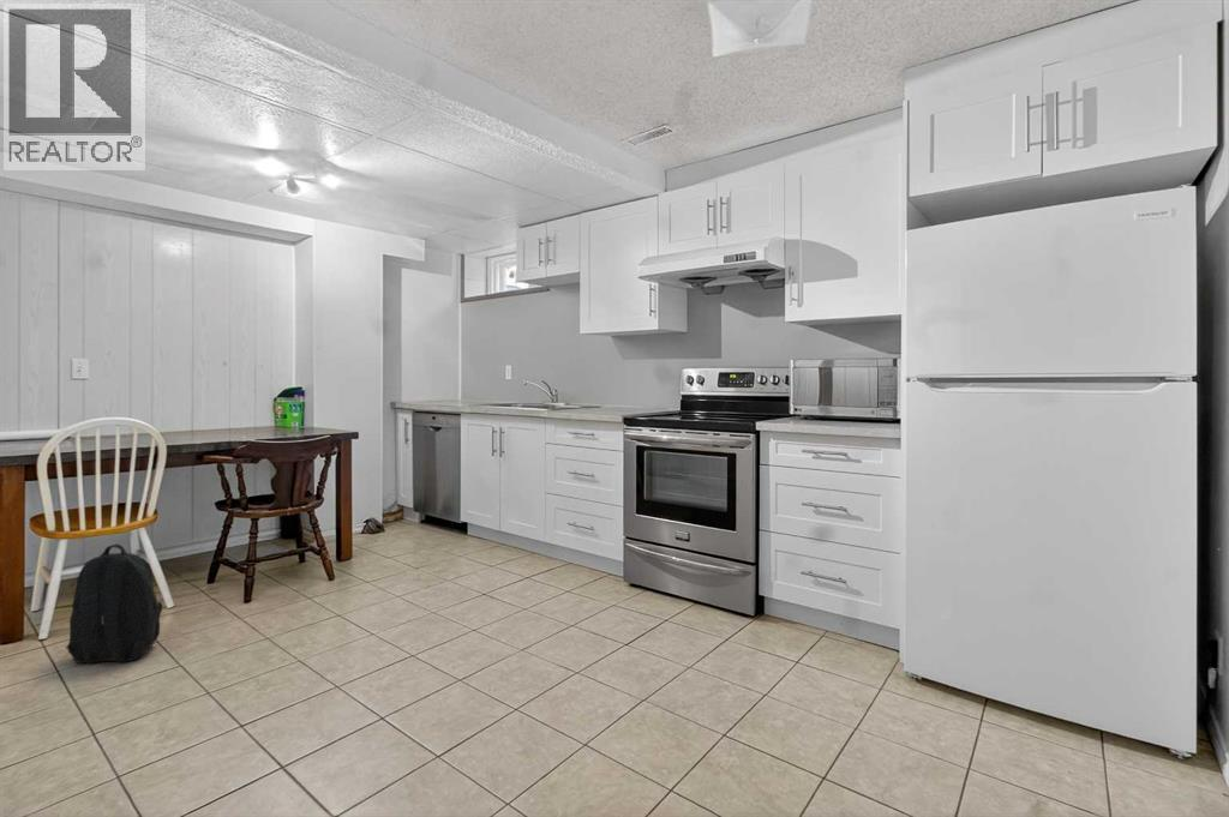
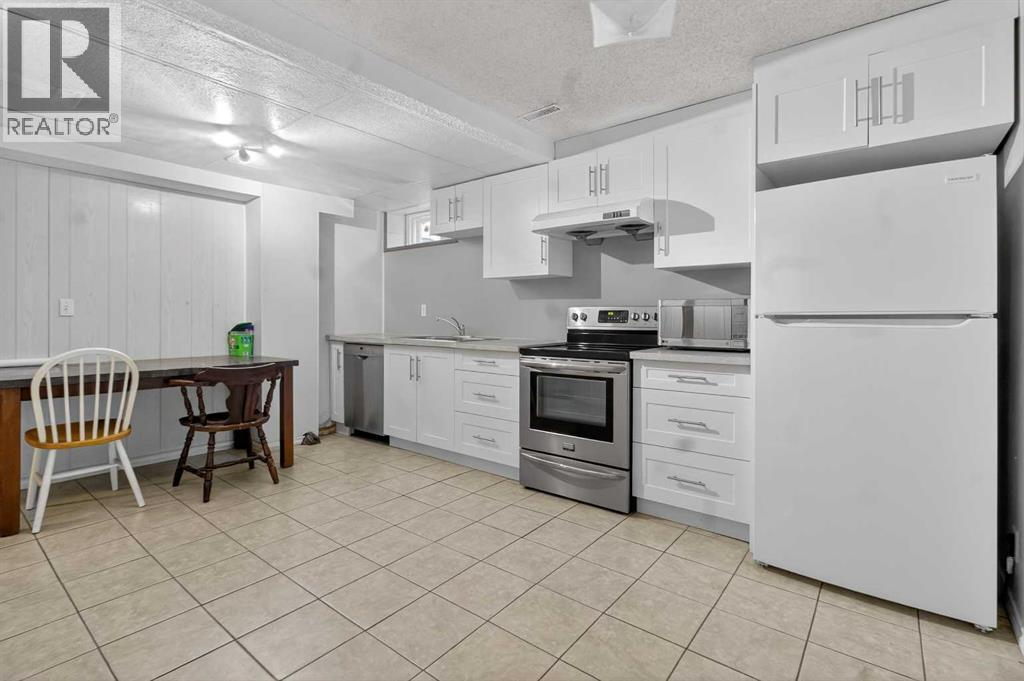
- backpack (116, 599)
